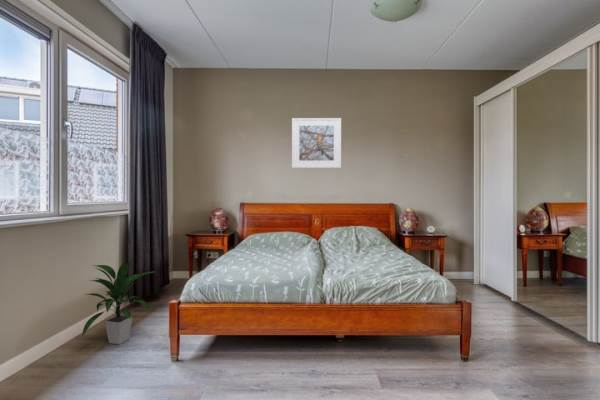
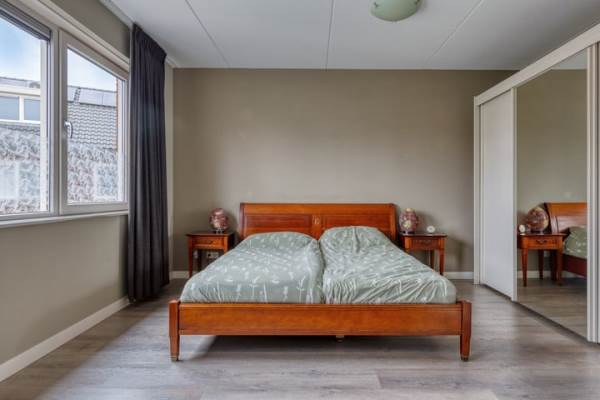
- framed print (316, 143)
- indoor plant (115, 299)
